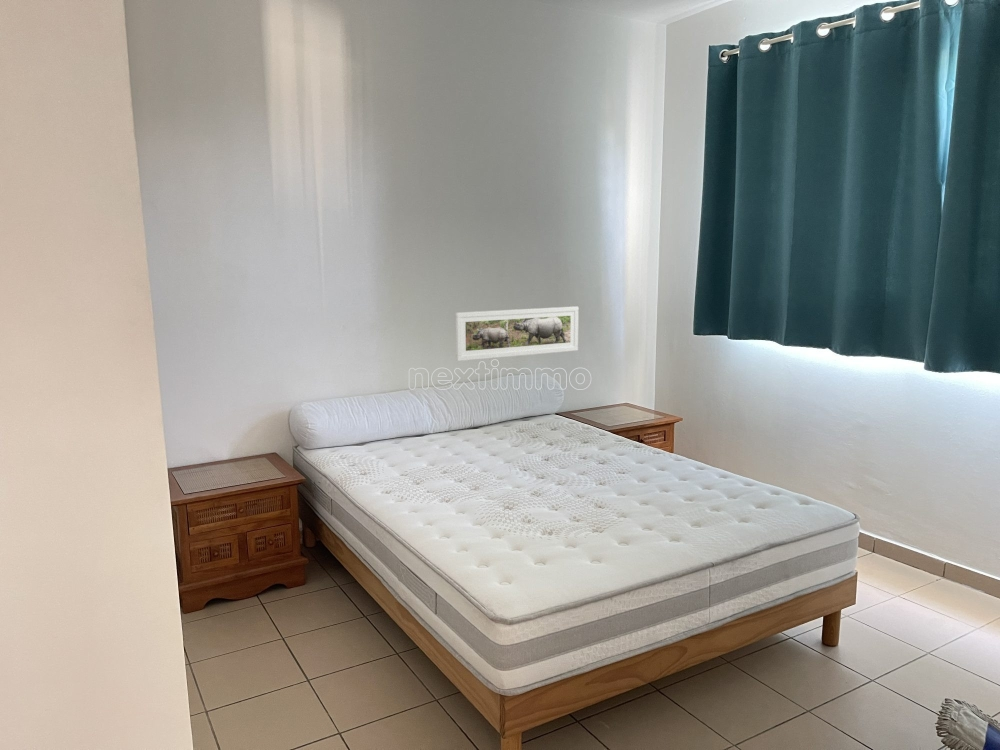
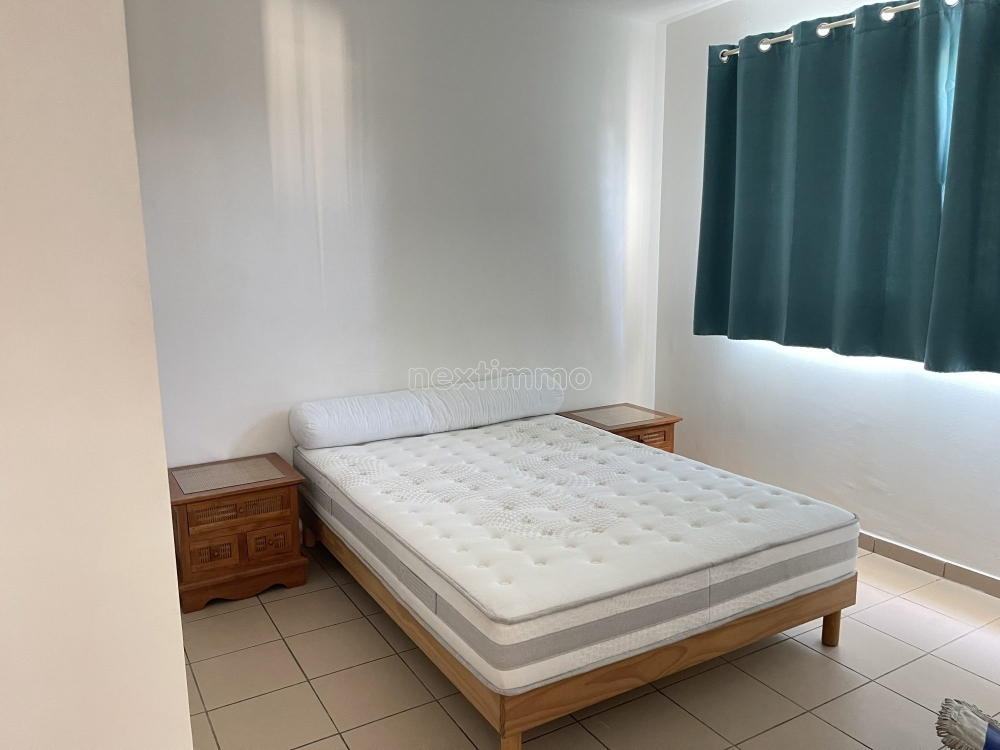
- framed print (519, 332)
